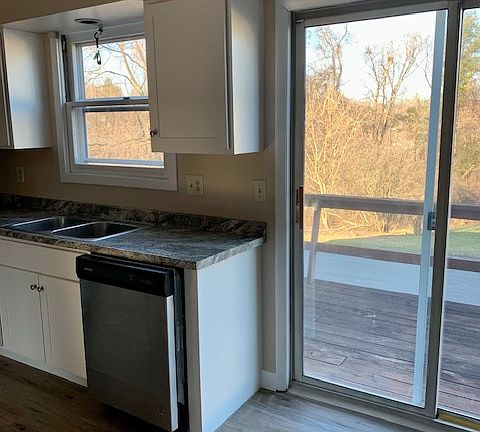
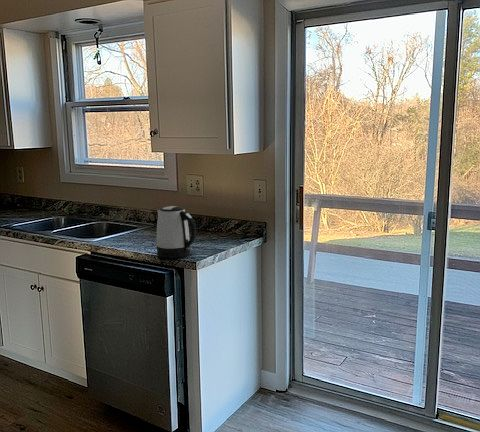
+ kettle (176, 231)
